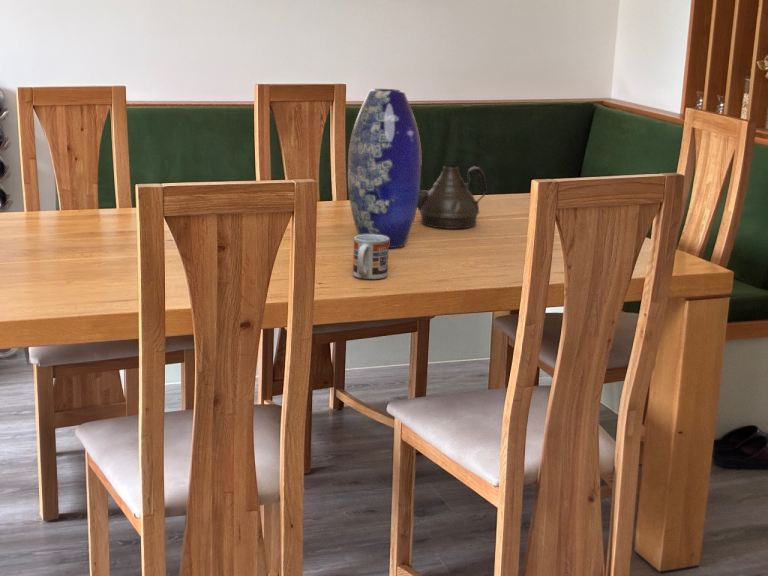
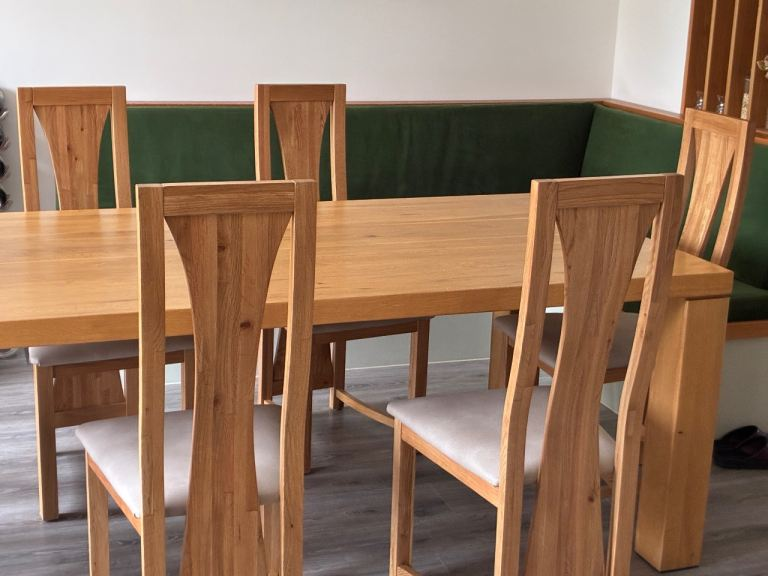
- teapot (437, 194)
- vase (384, 168)
- cup (368, 257)
